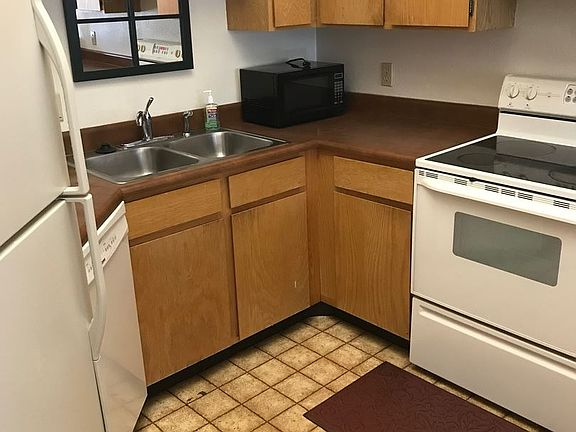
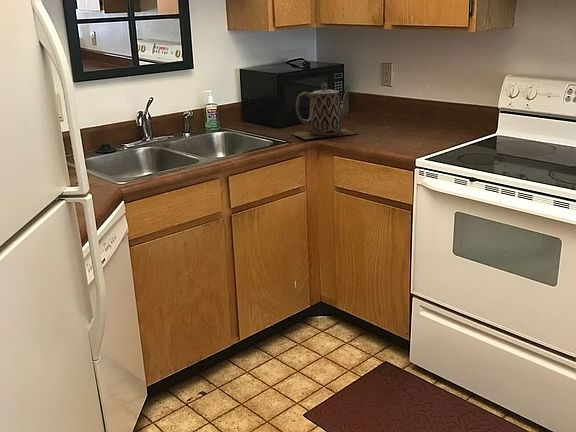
+ teapot (323, 108)
